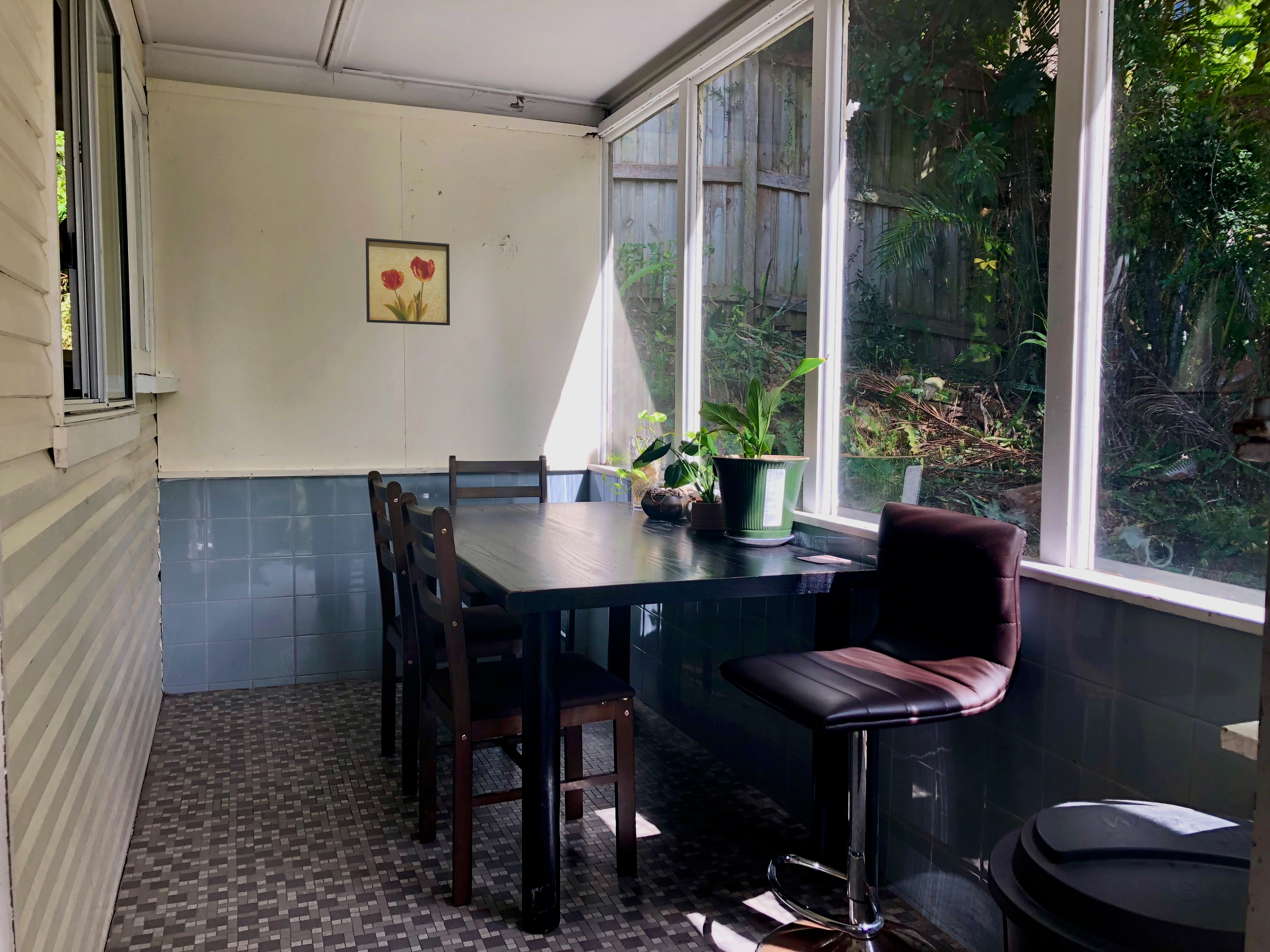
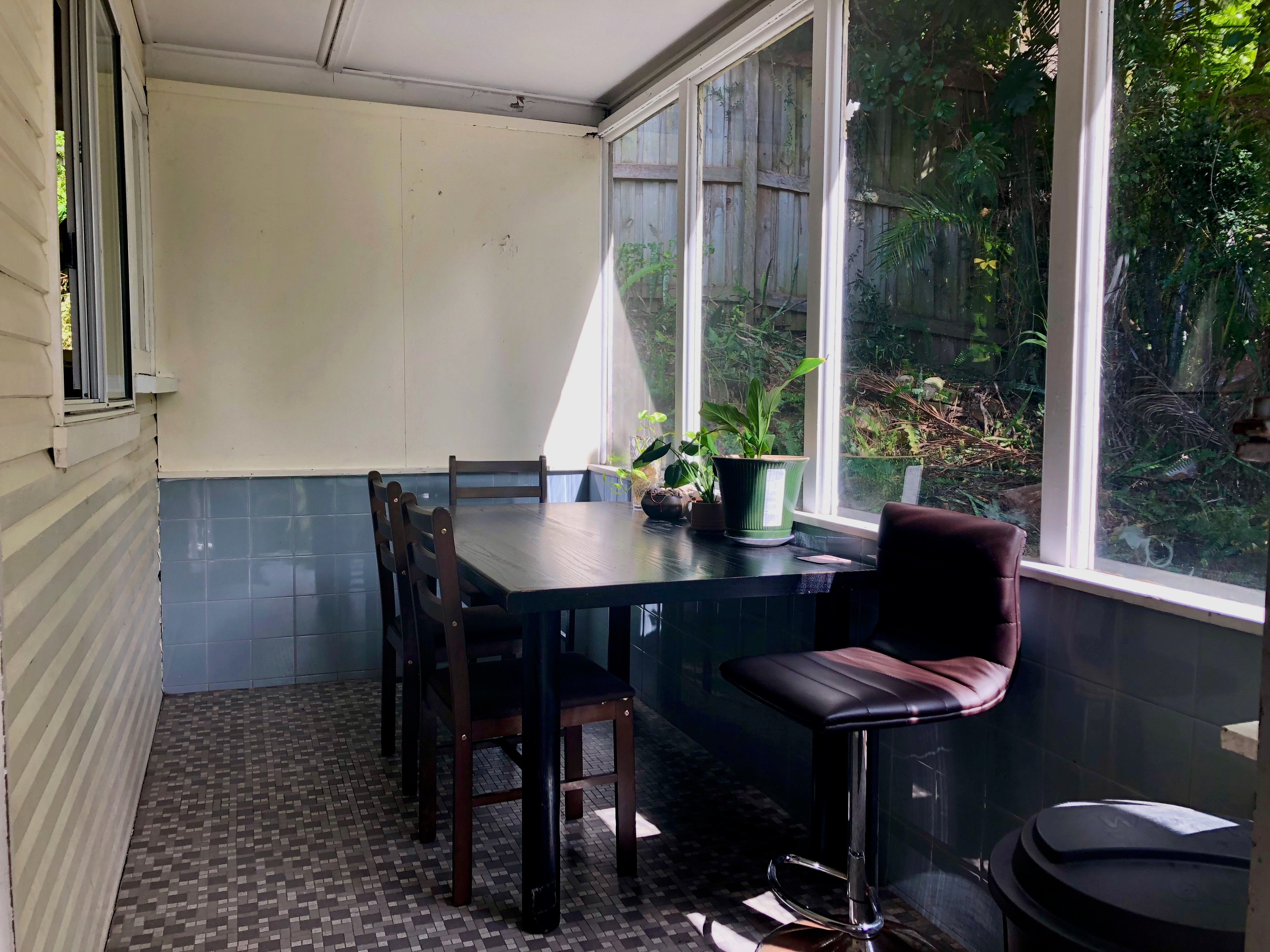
- wall art (408, 283)
